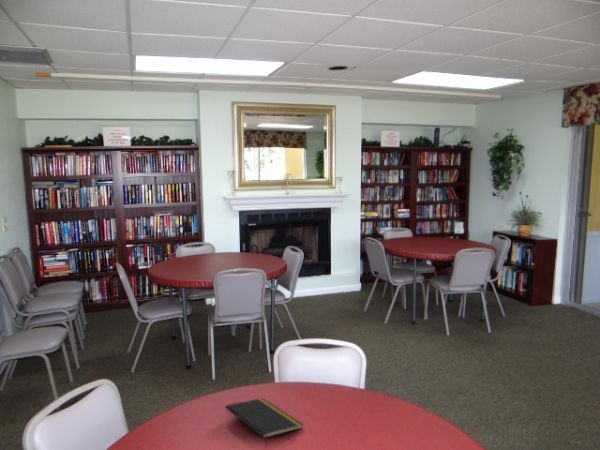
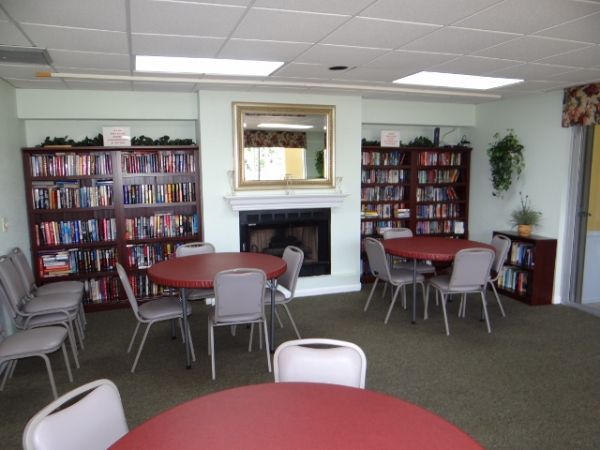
- notepad (263, 416)
